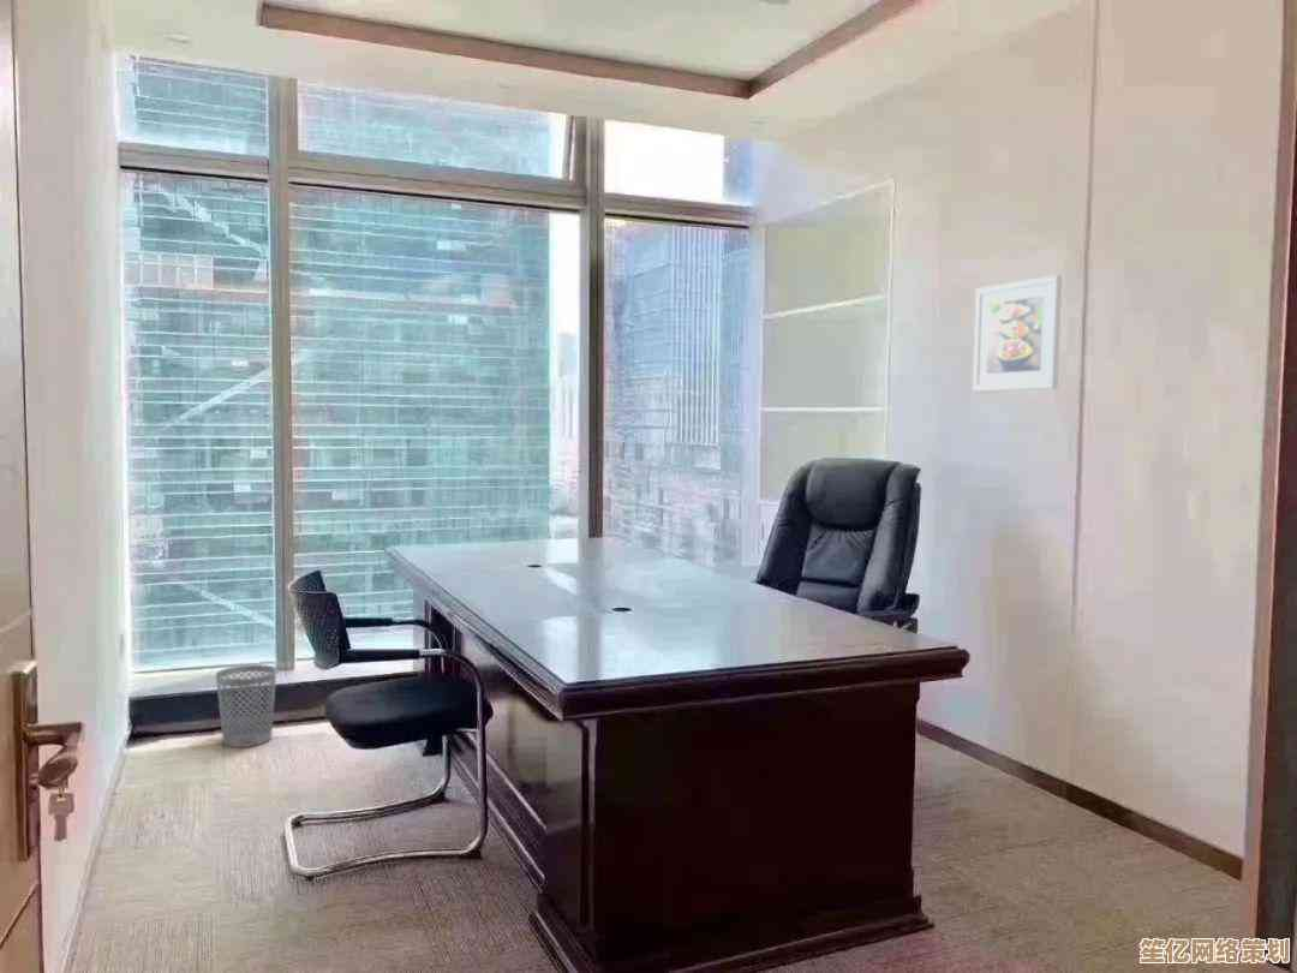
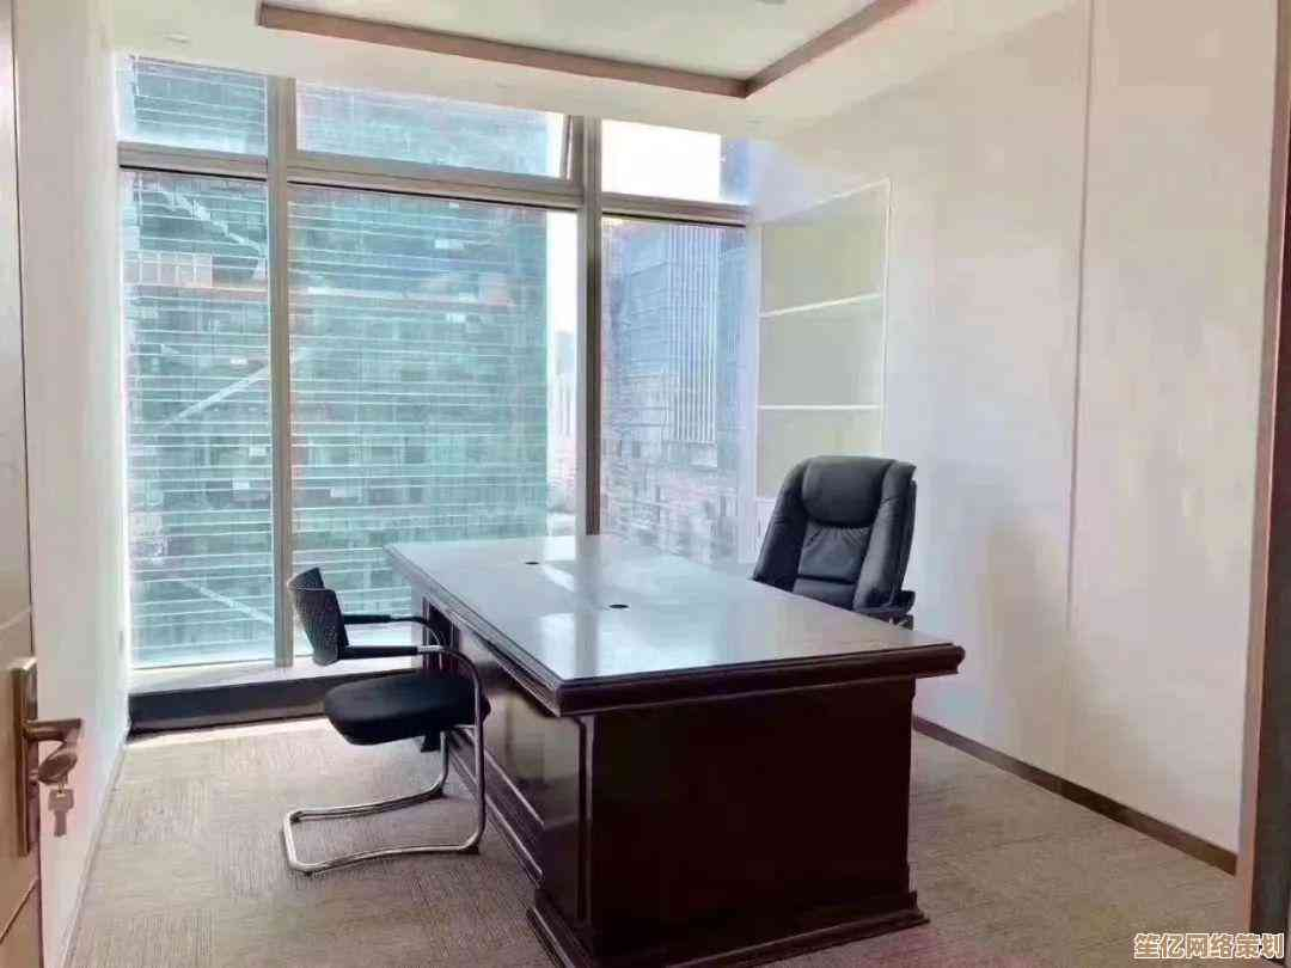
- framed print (1015, 335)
- wastebasket (246, 705)
